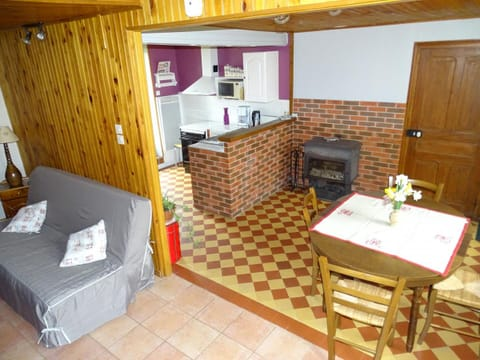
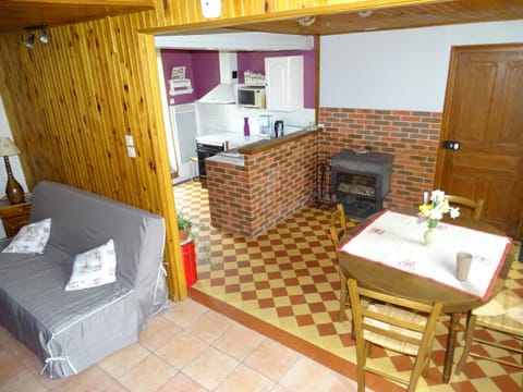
+ cup (463, 266)
